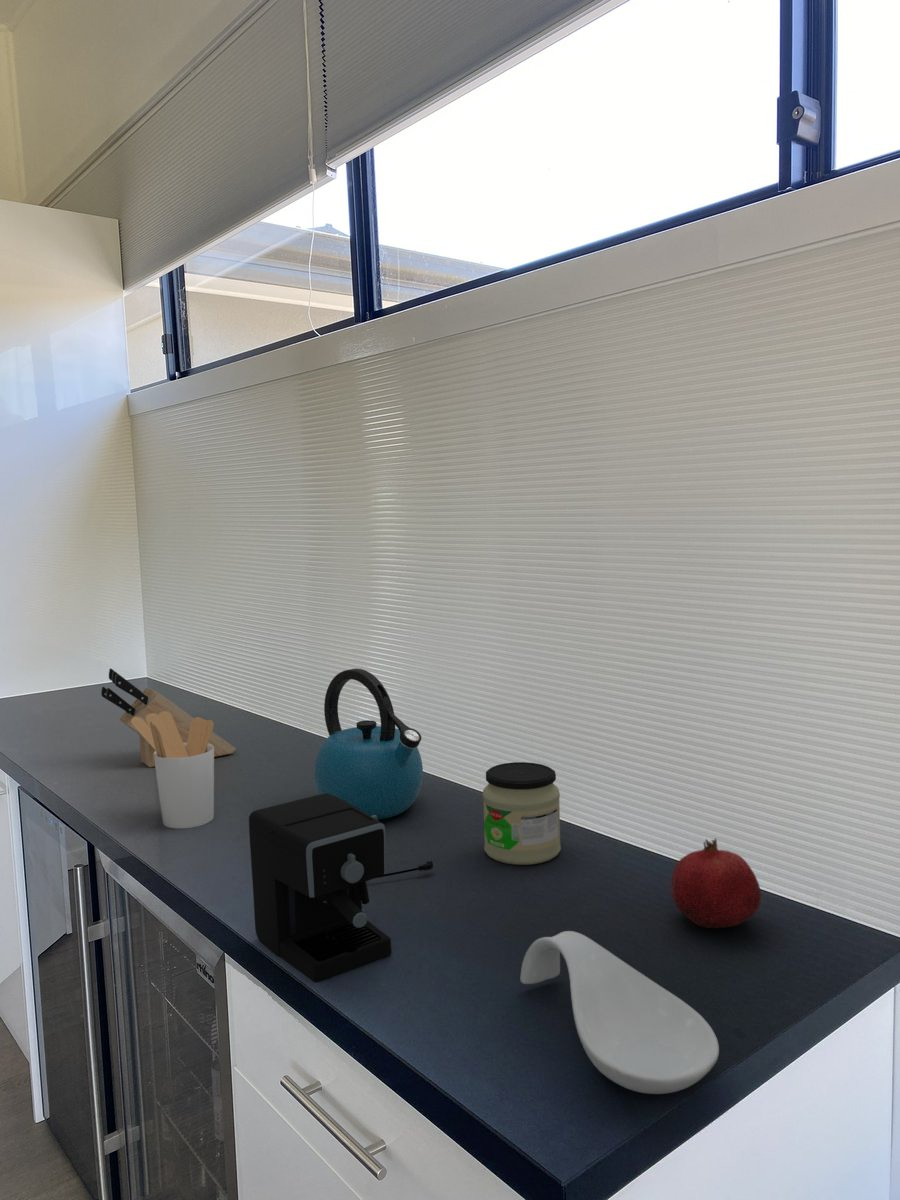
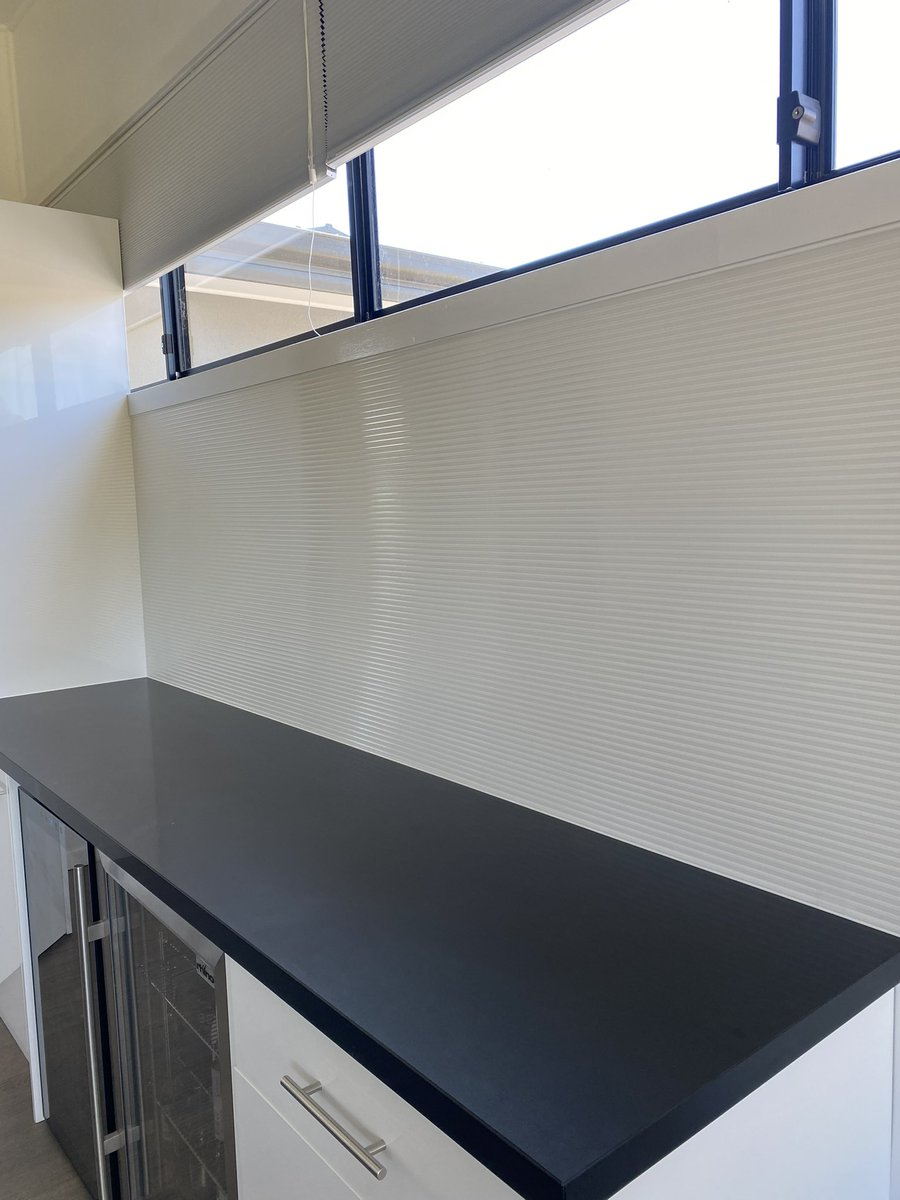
- fruit (714, 880)
- spoon rest (604, 1001)
- coffee maker (377, 859)
- kettle (371, 741)
- utensil holder (175, 765)
- jar (521, 811)
- knife block (168, 711)
